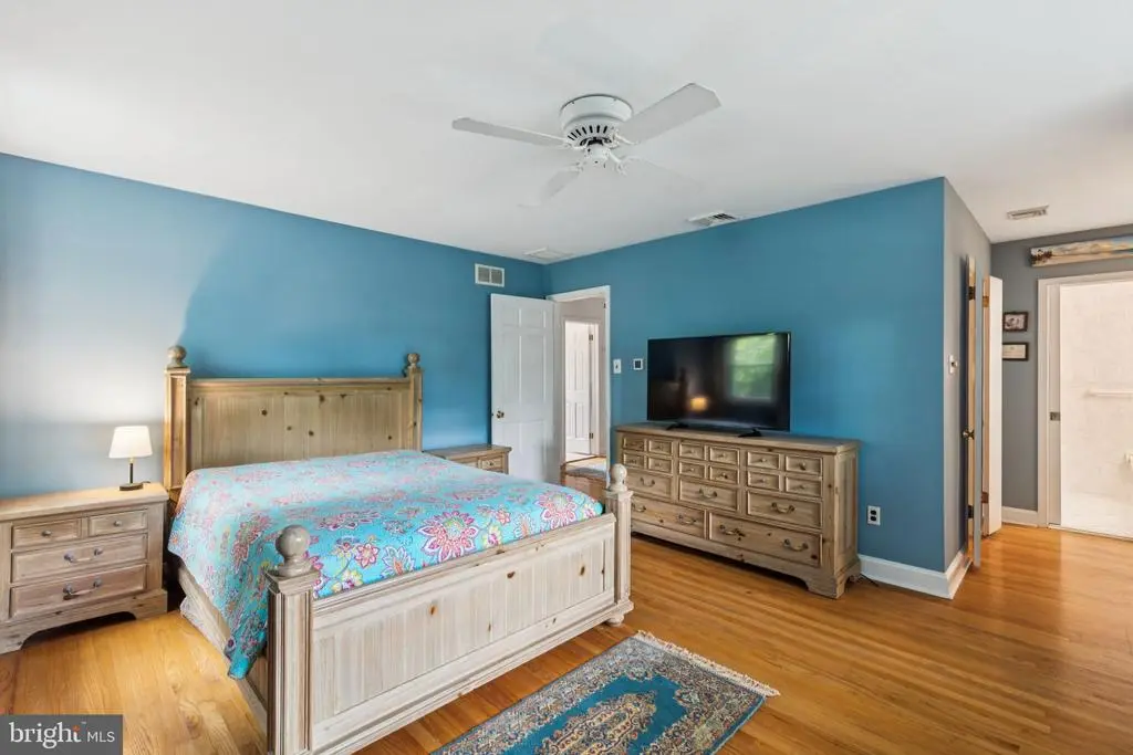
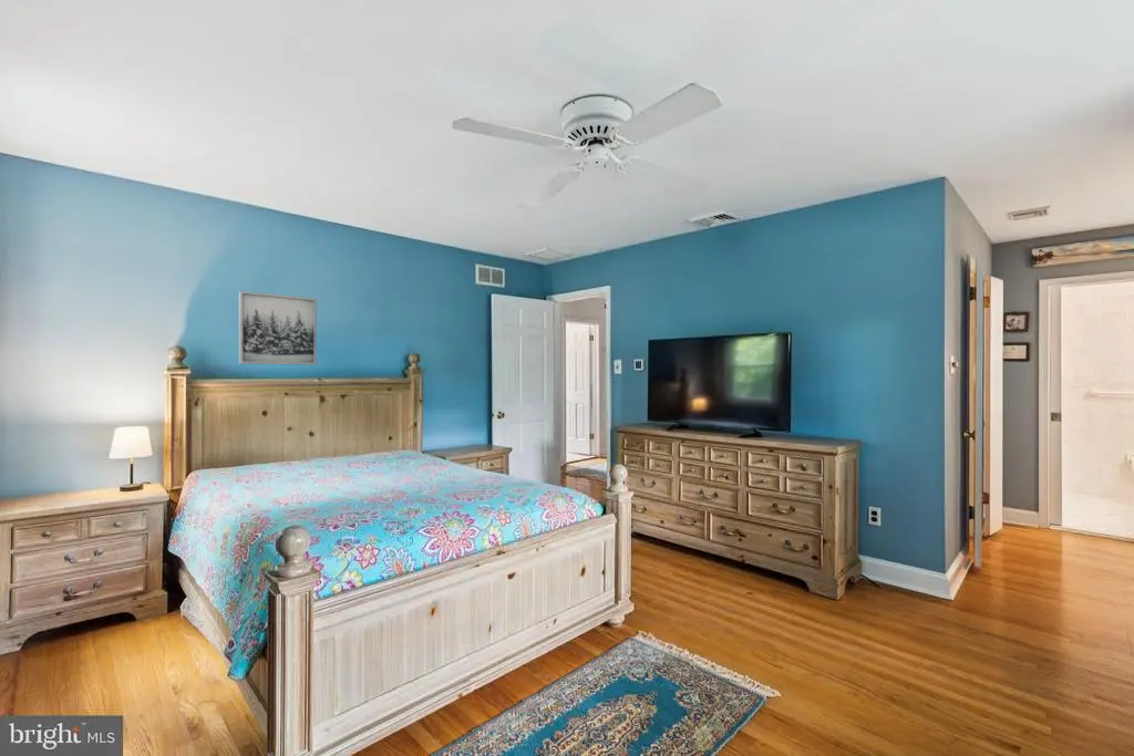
+ wall art (279, 329)
